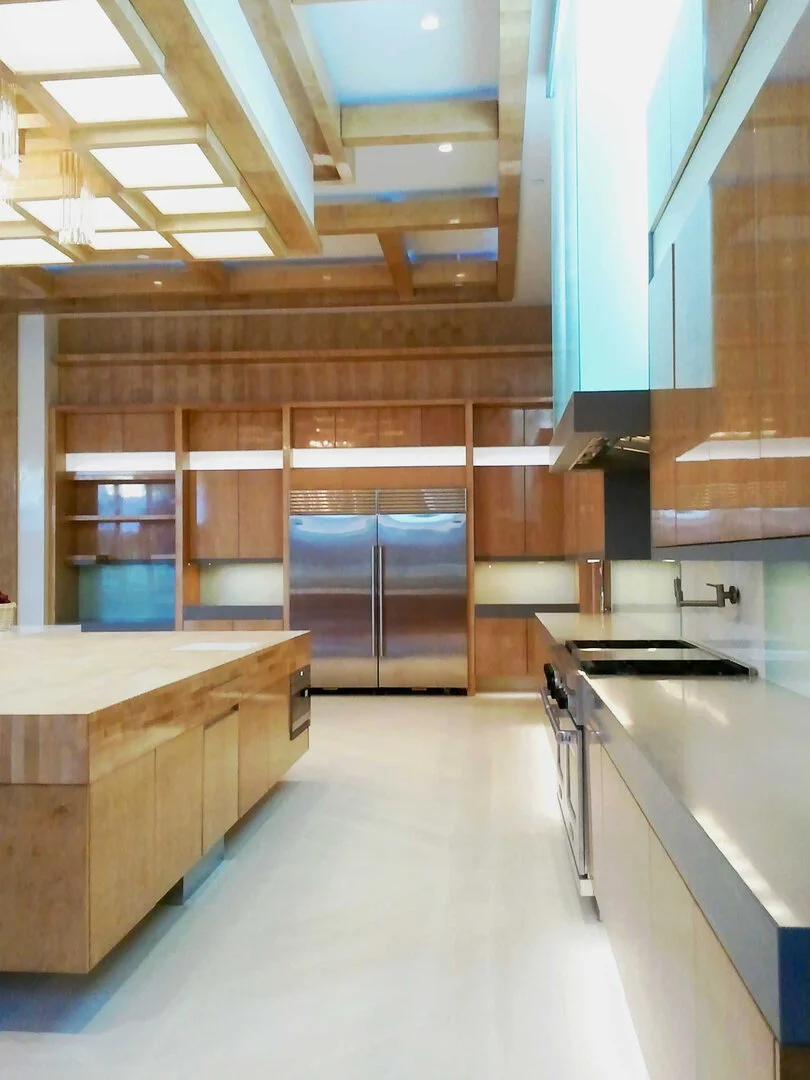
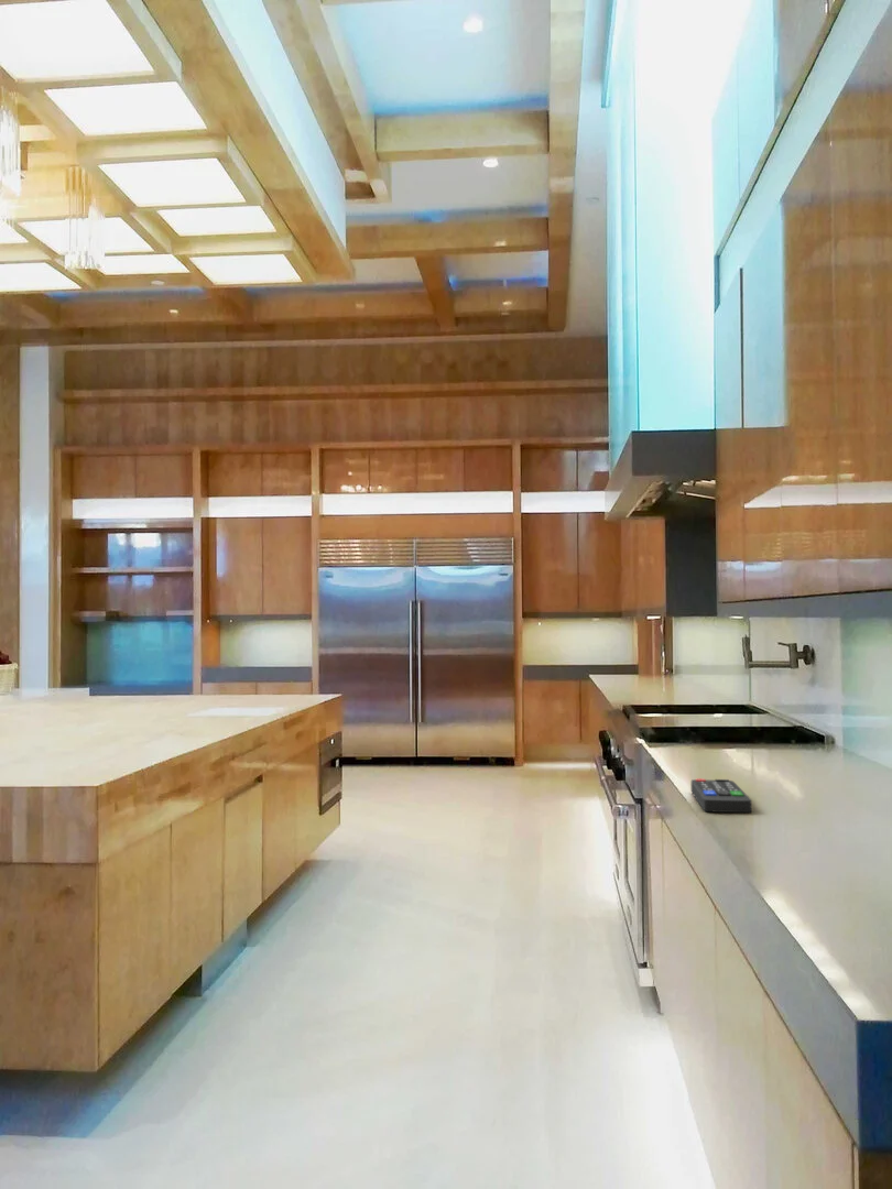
+ remote control (719, 794)
